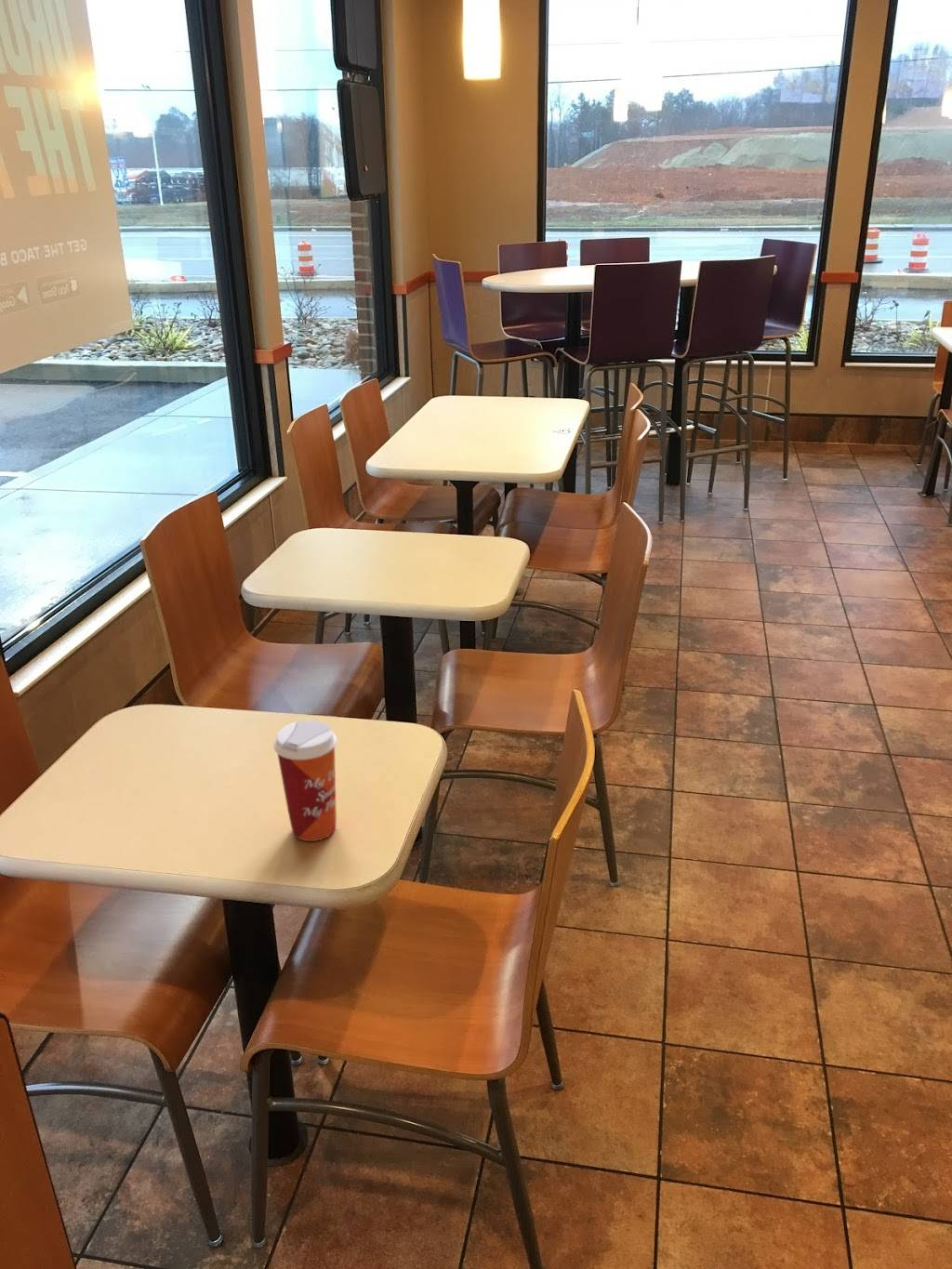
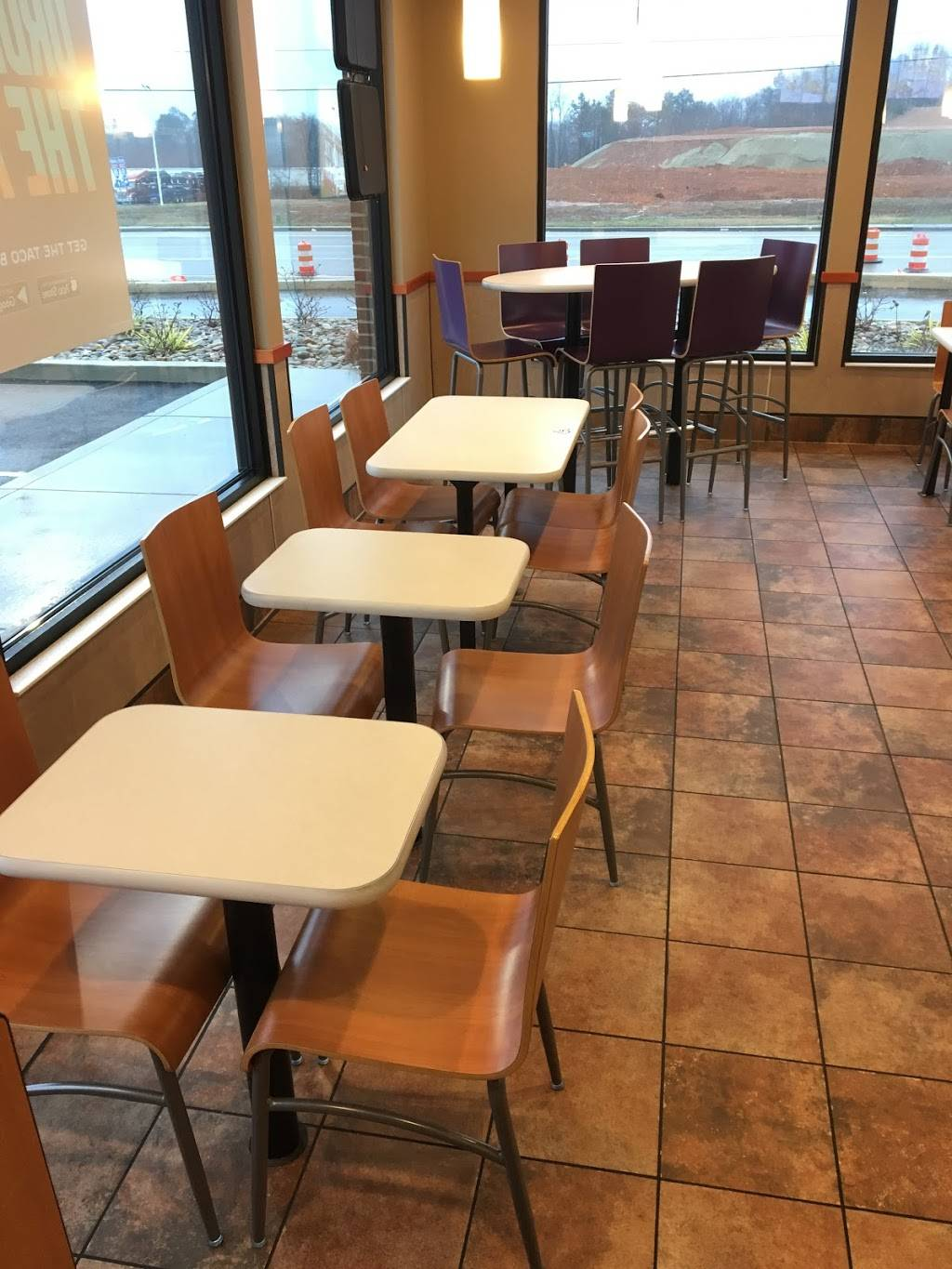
- paper cup (310, 781)
